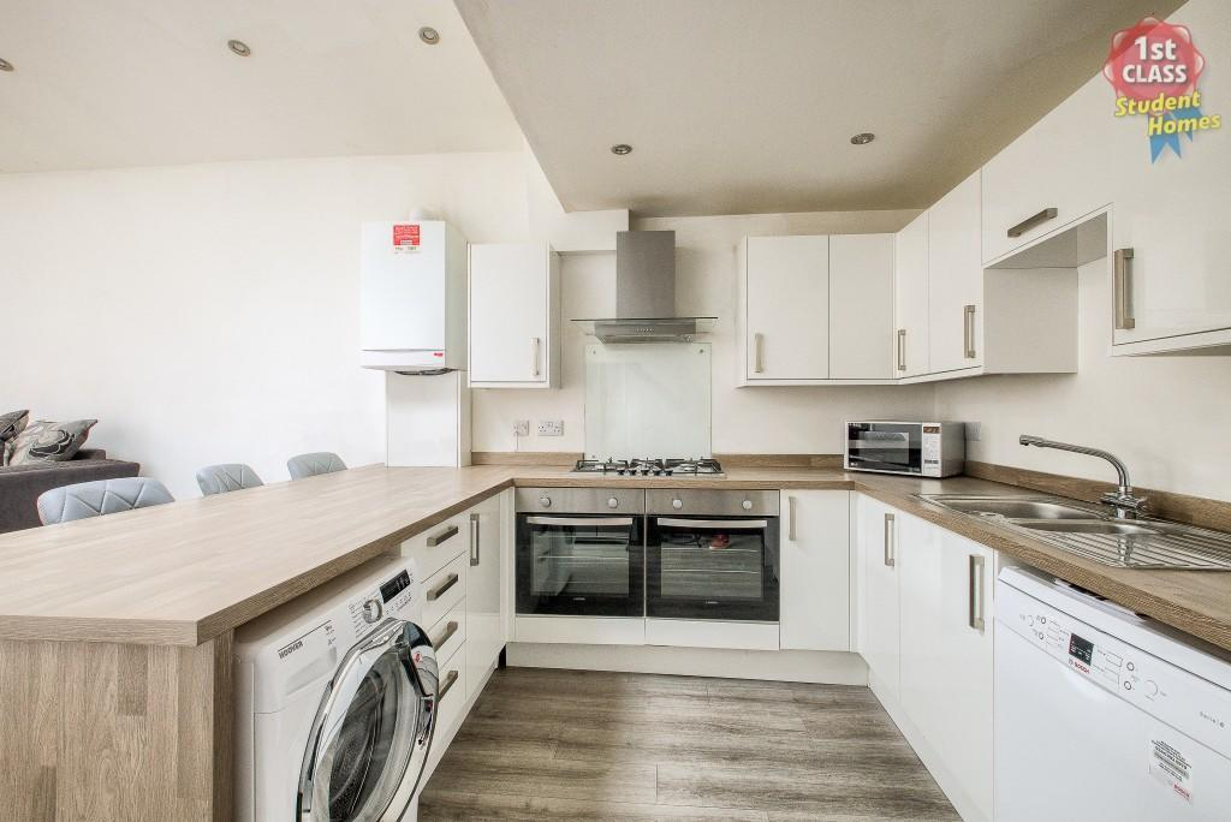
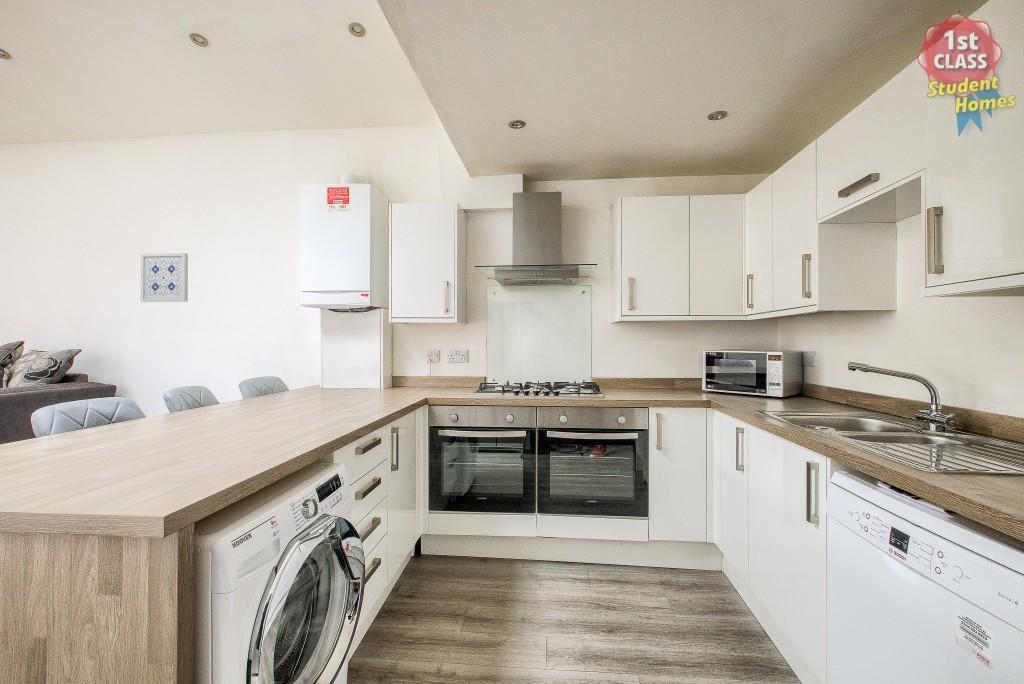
+ wall art (164, 277)
